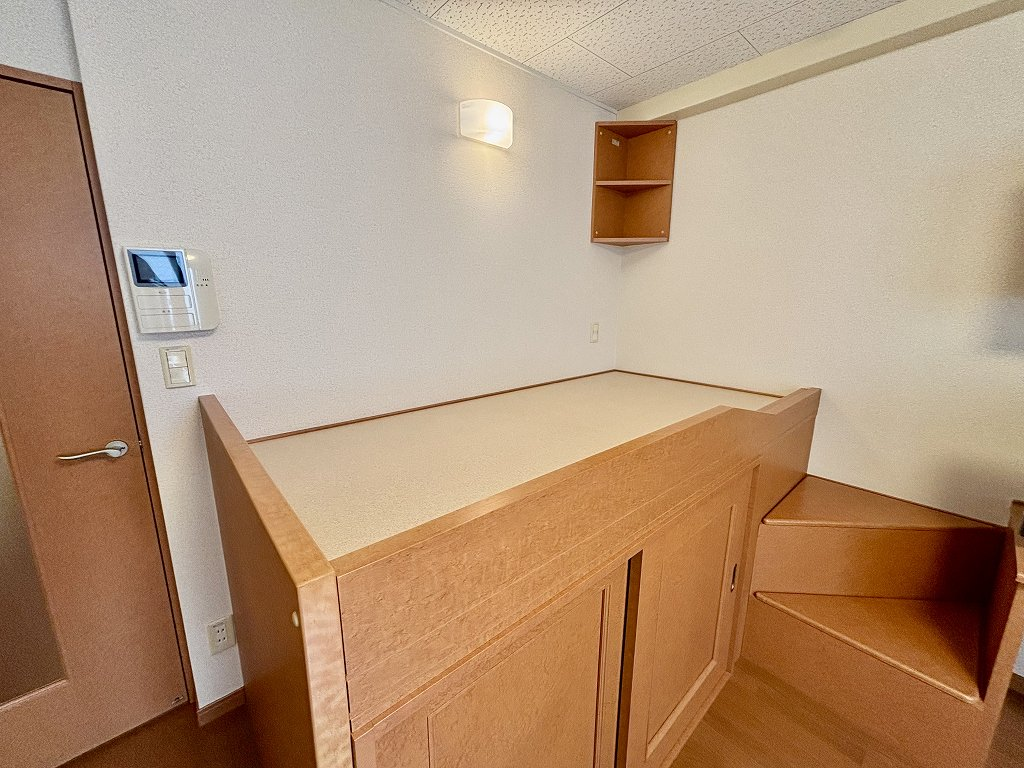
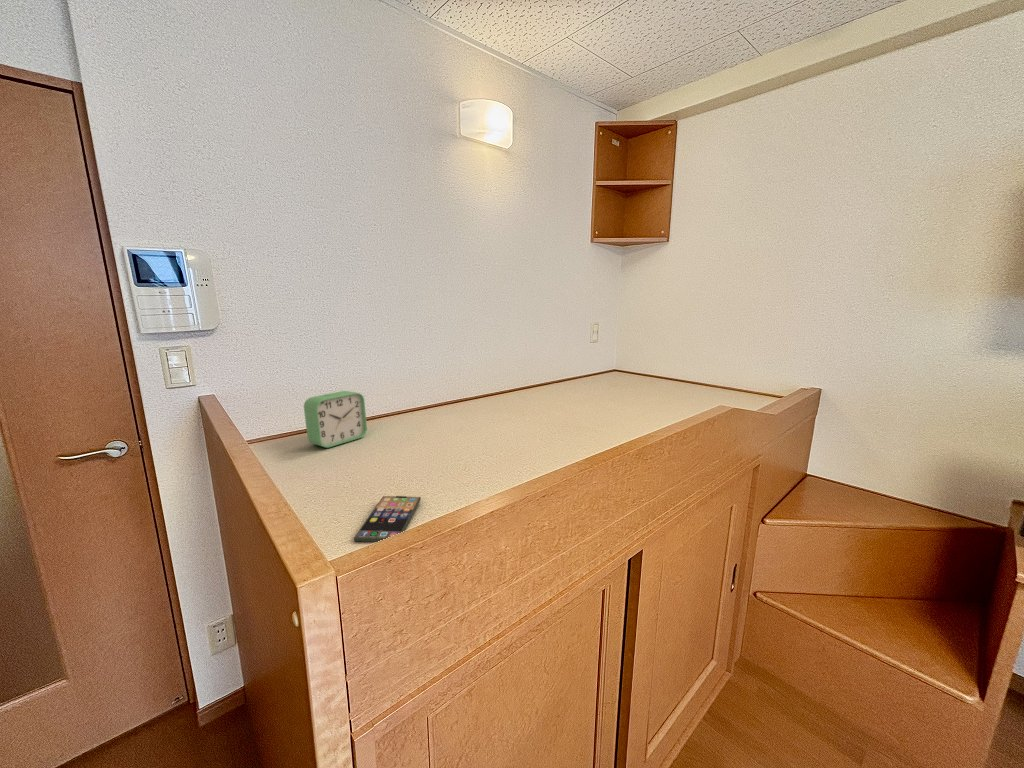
+ smartphone (390, 516)
+ alarm clock (336, 417)
